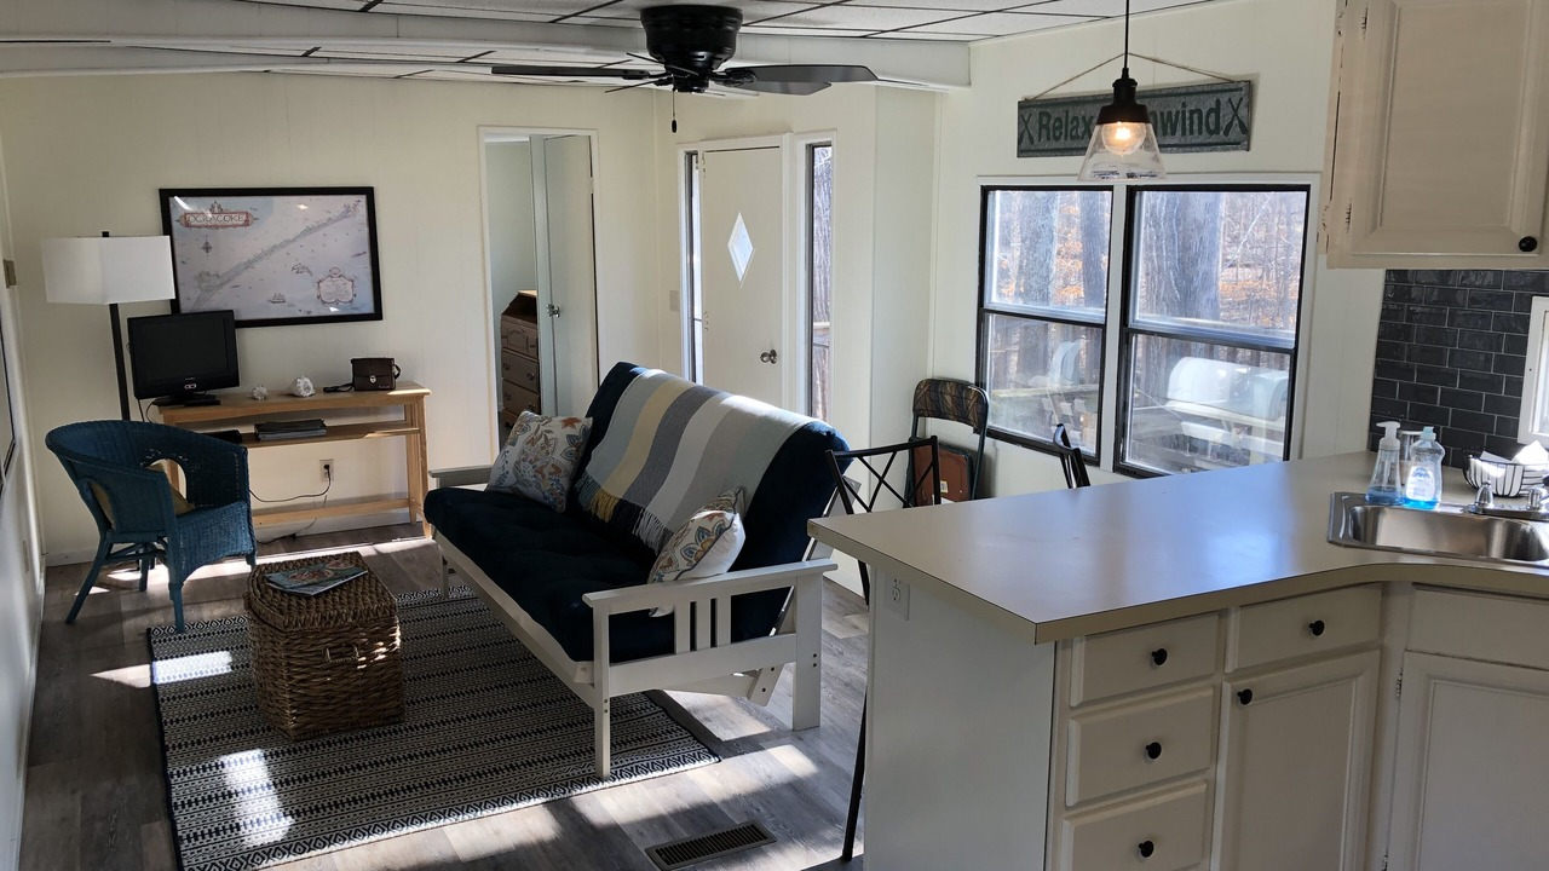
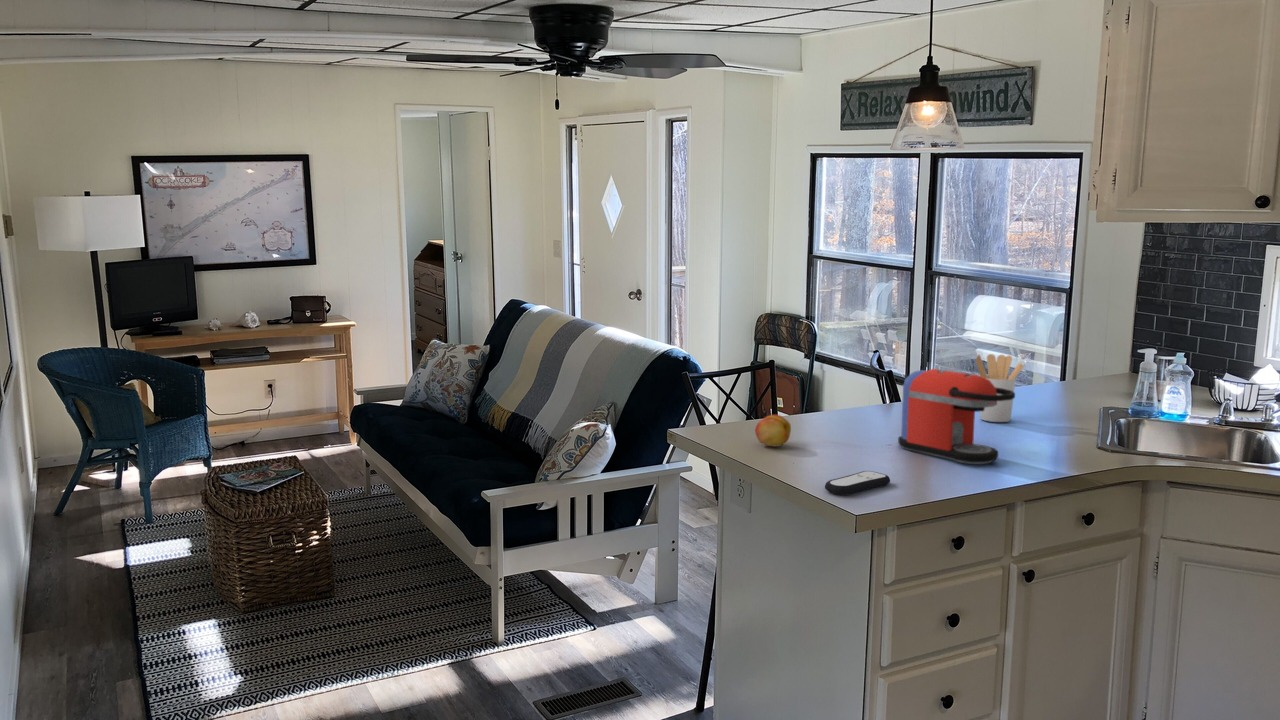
+ utensil holder (997, 386)
+ fruit (773, 430)
+ coffee maker (954, 413)
+ remote control (856, 482)
